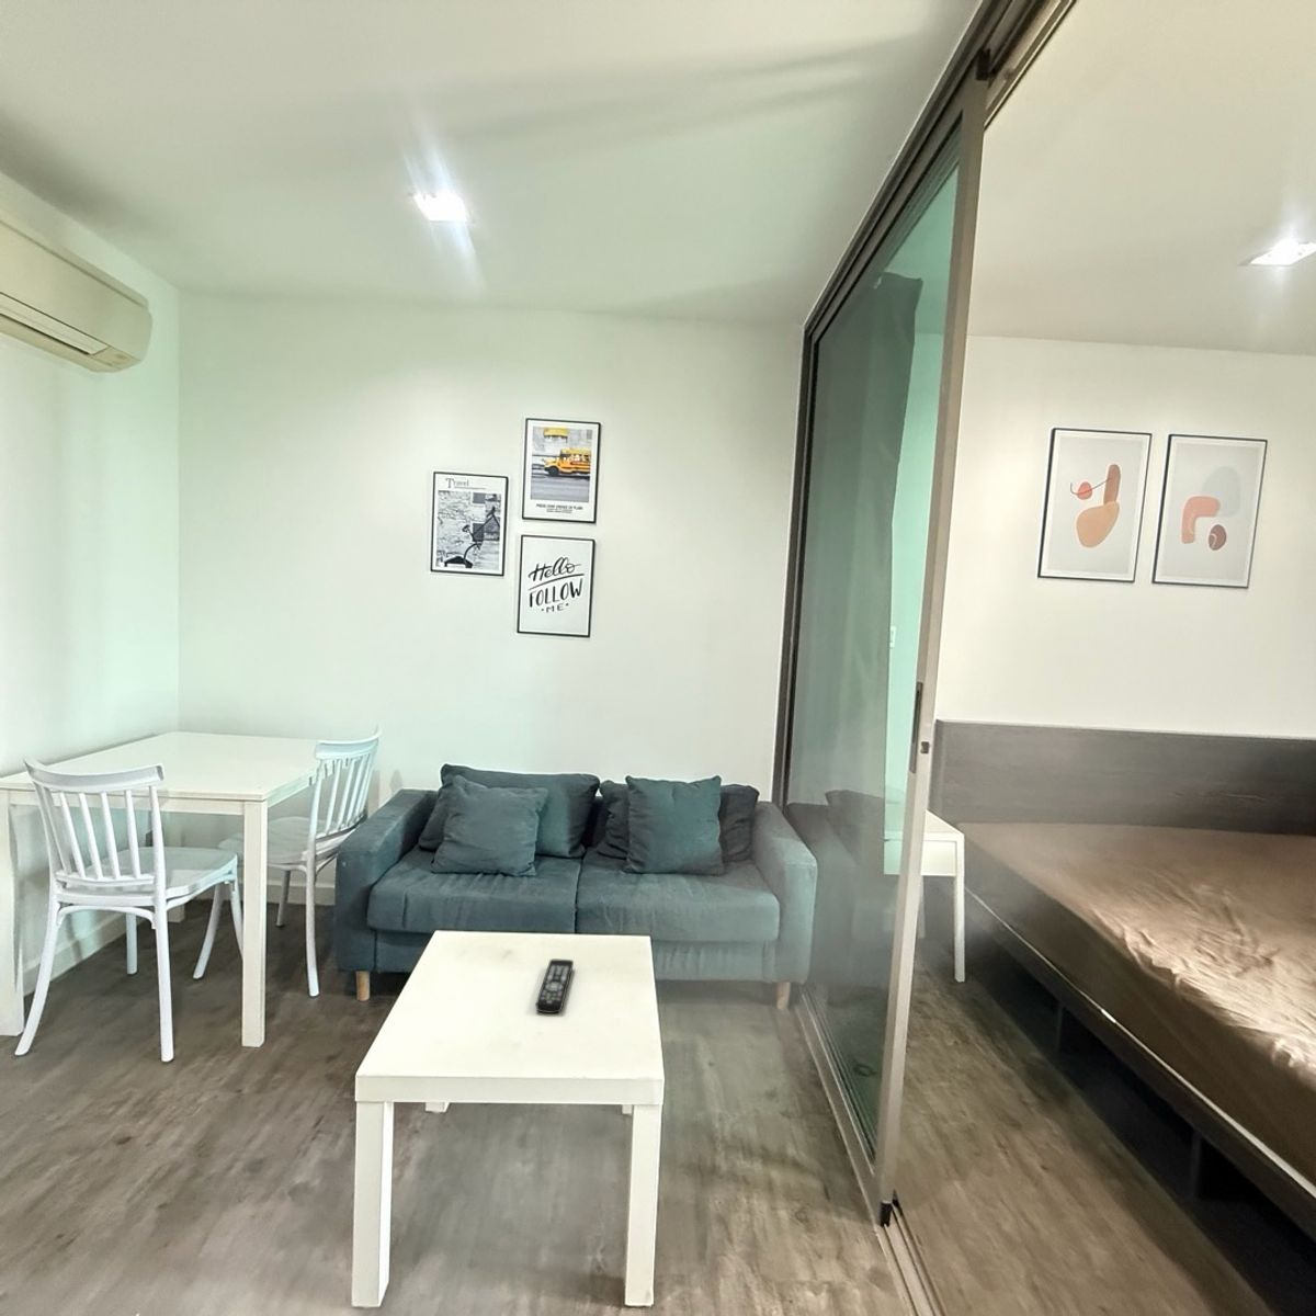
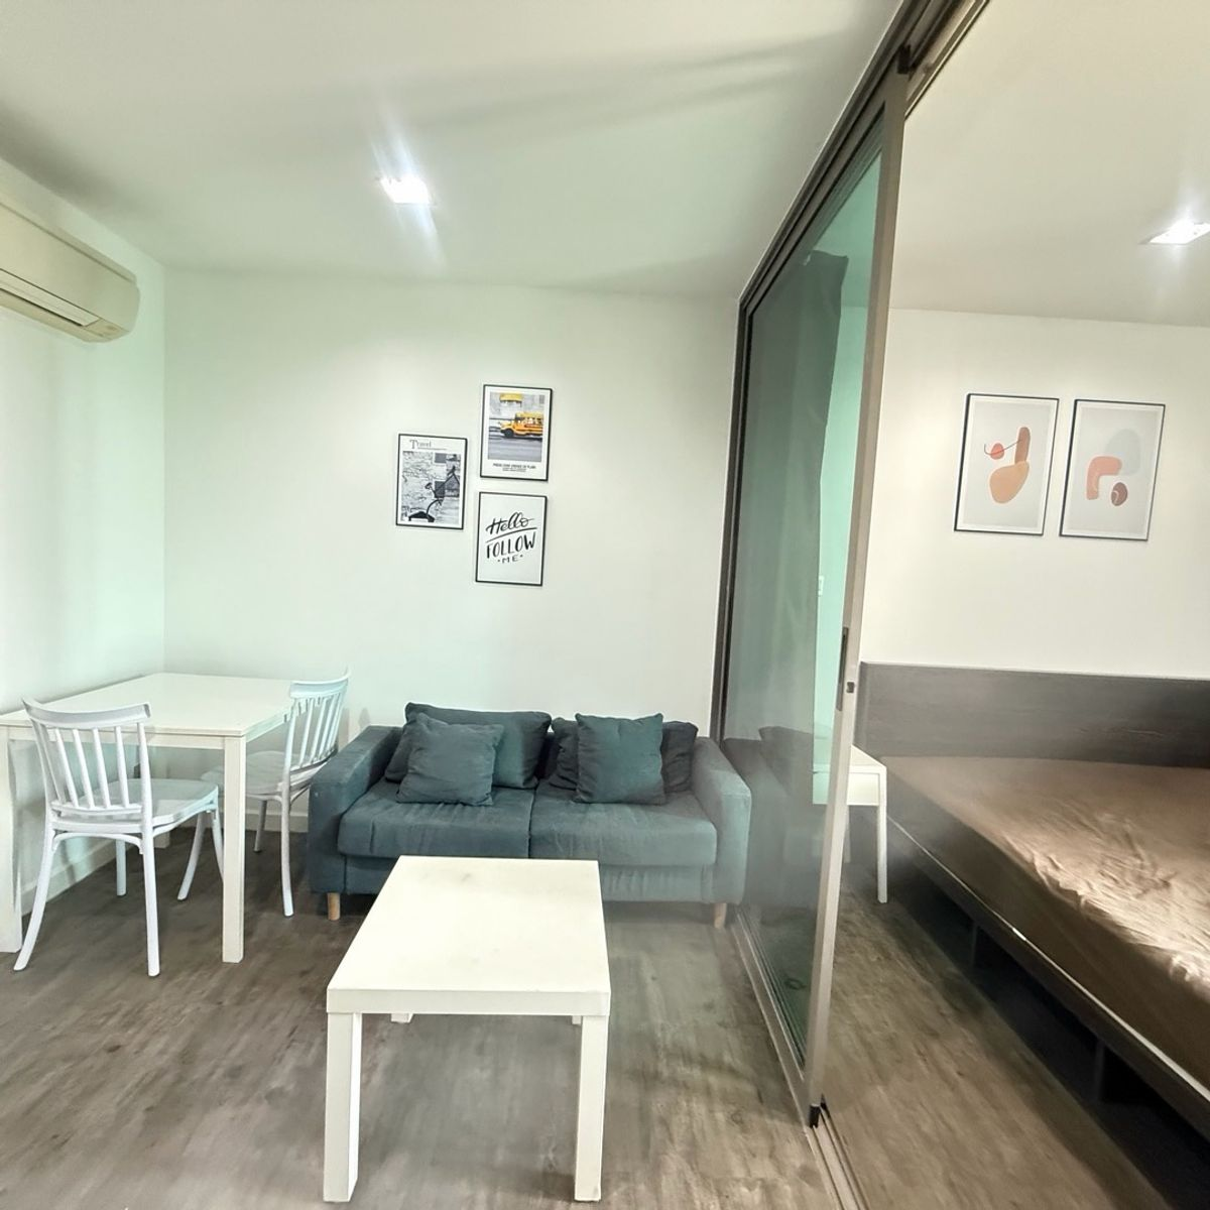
- remote control (554, 983)
